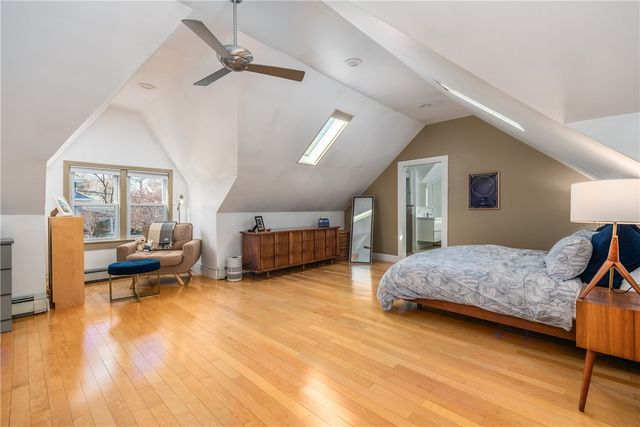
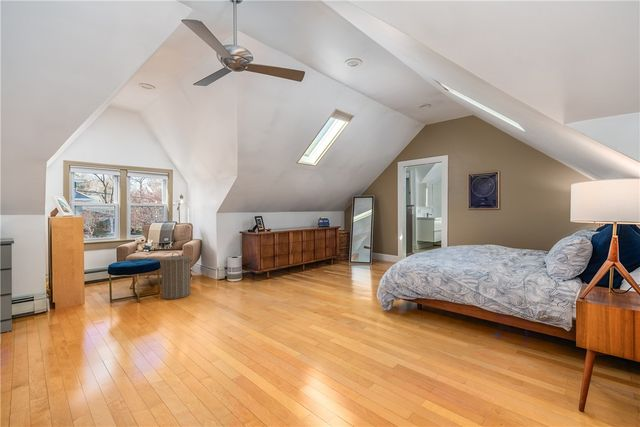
+ laundry hamper (176, 273)
